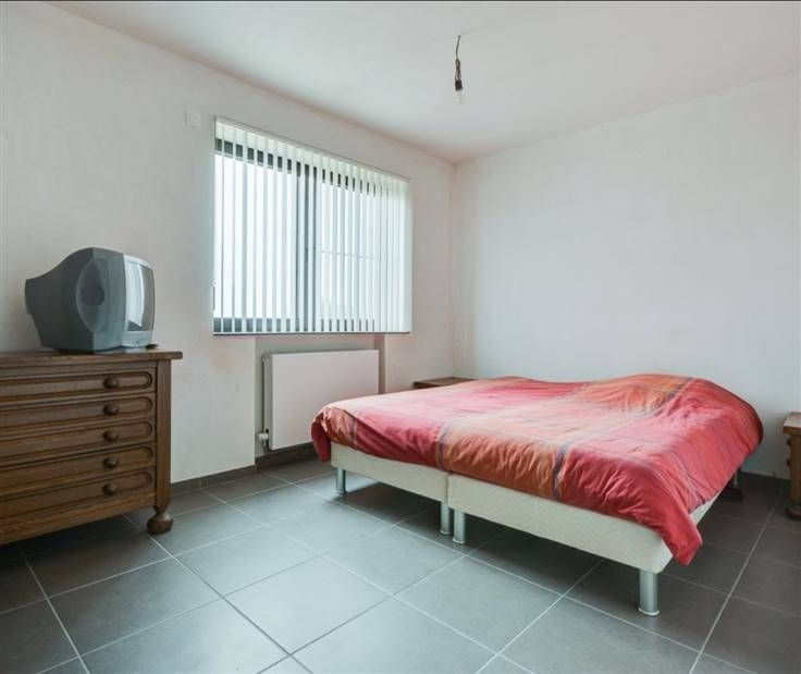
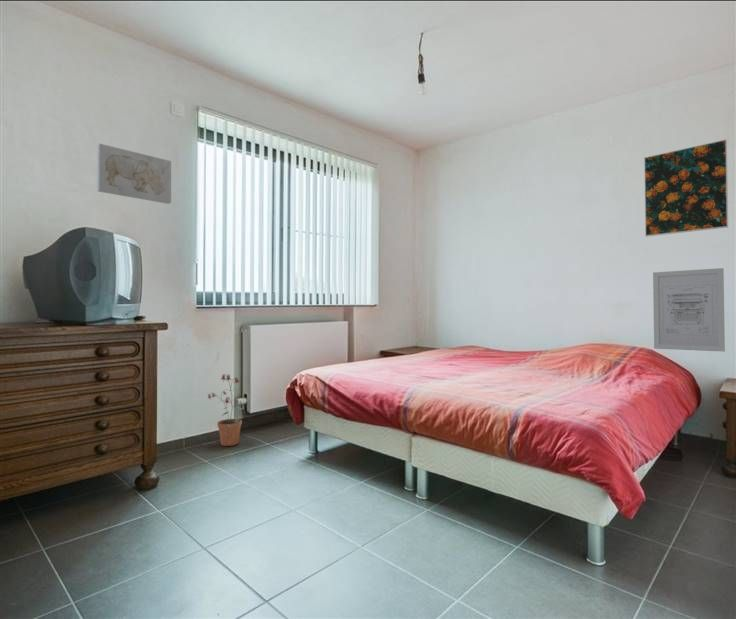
+ wall art (136, 175)
+ wall art (687, 310)
+ potted plant (226, 409)
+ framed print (684, 190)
